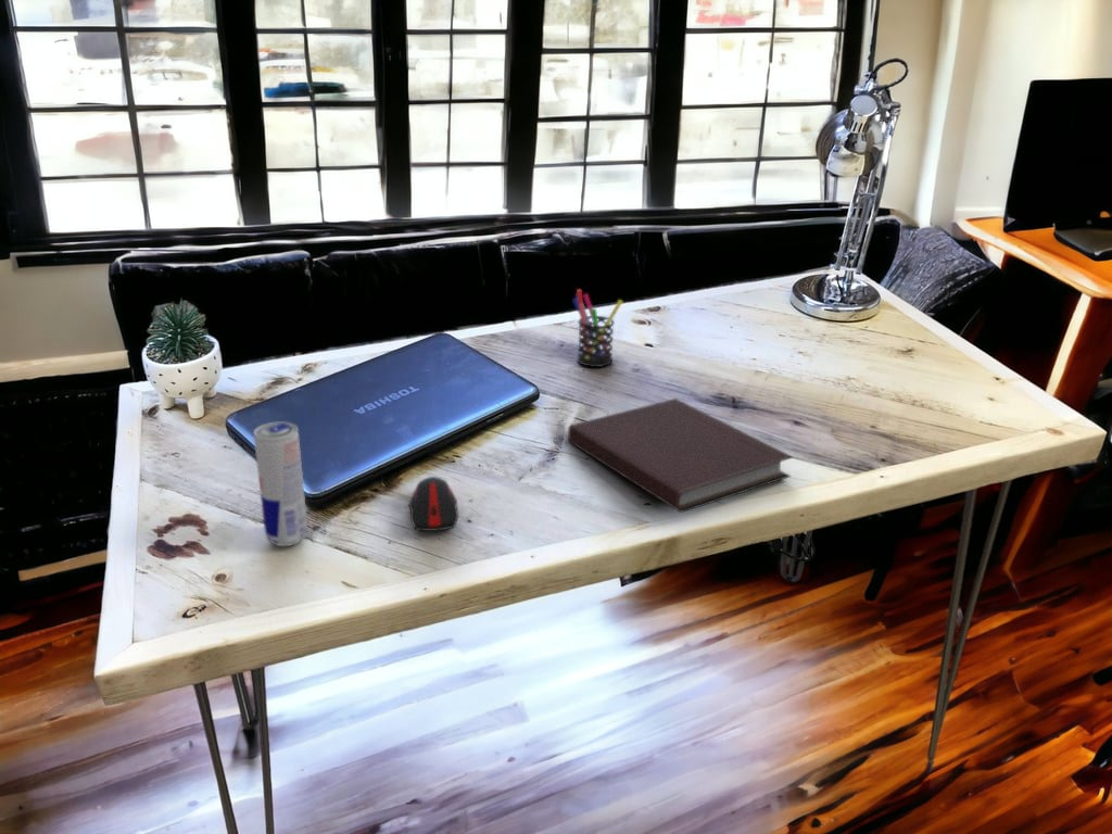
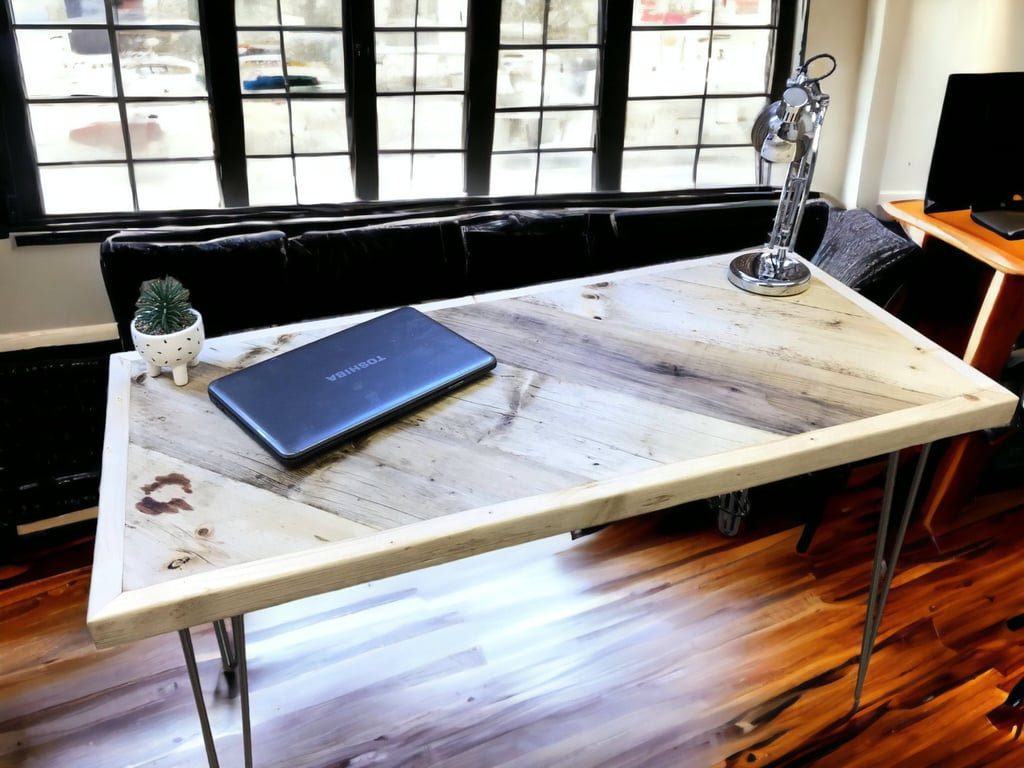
- notebook (677, 450)
- computer mouse (433, 500)
- pen holder (593, 327)
- beverage can (281, 484)
